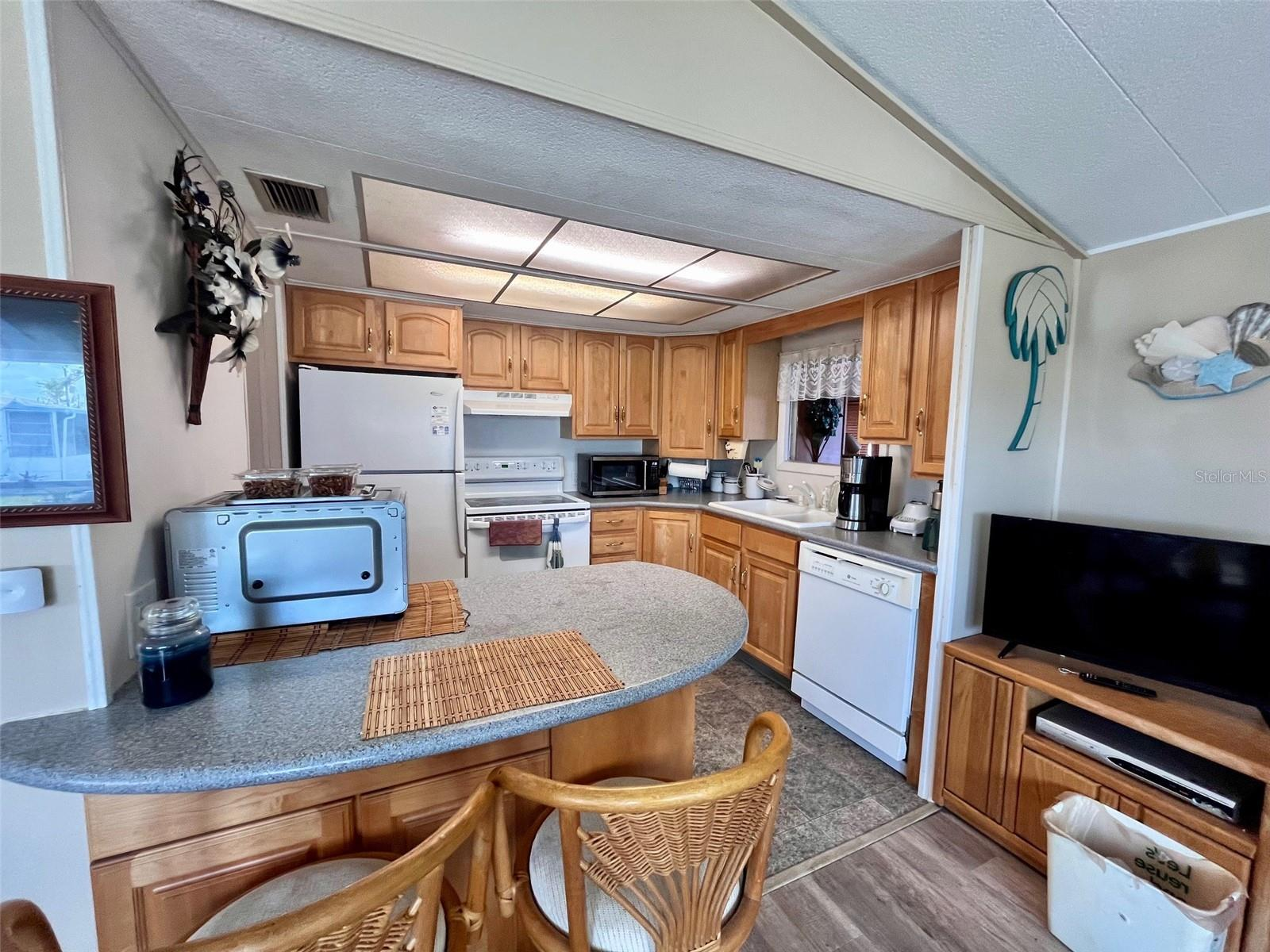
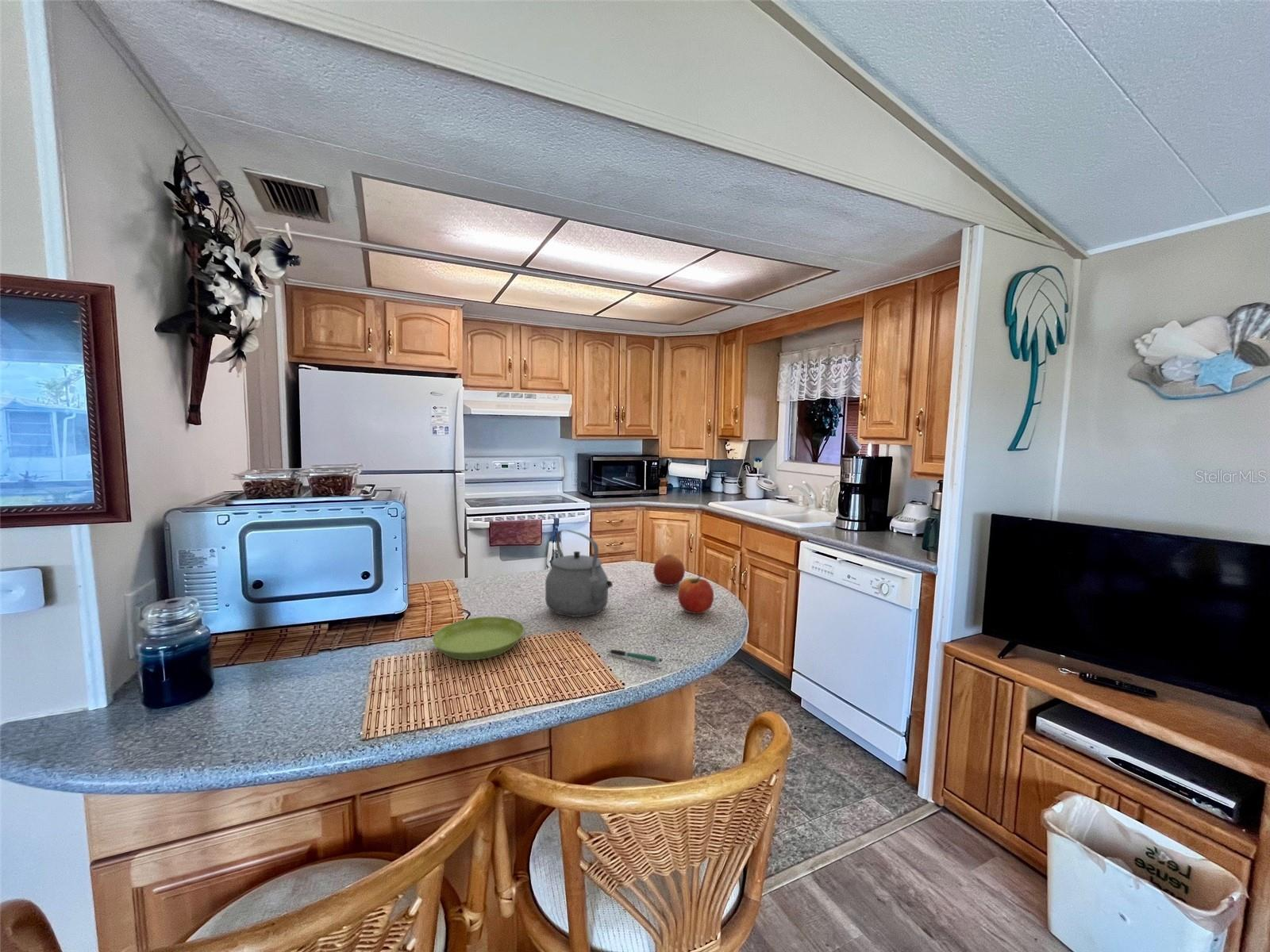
+ saucer (479, 639)
+ fruit (668, 570)
+ tea kettle (582, 574)
+ apple (695, 593)
+ pen (633, 655)
